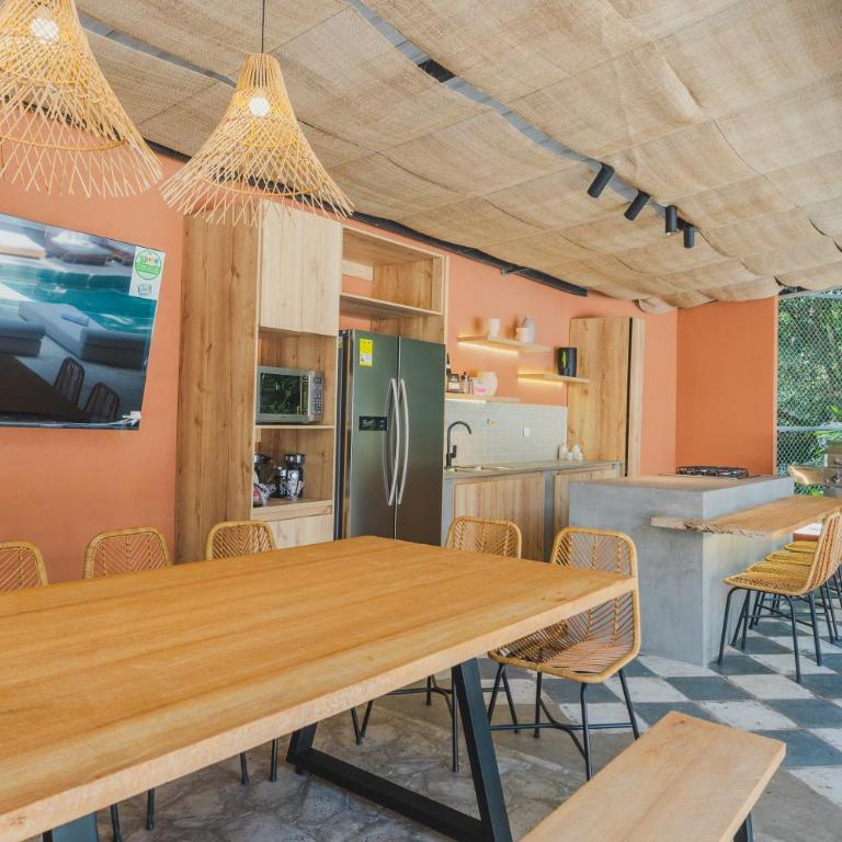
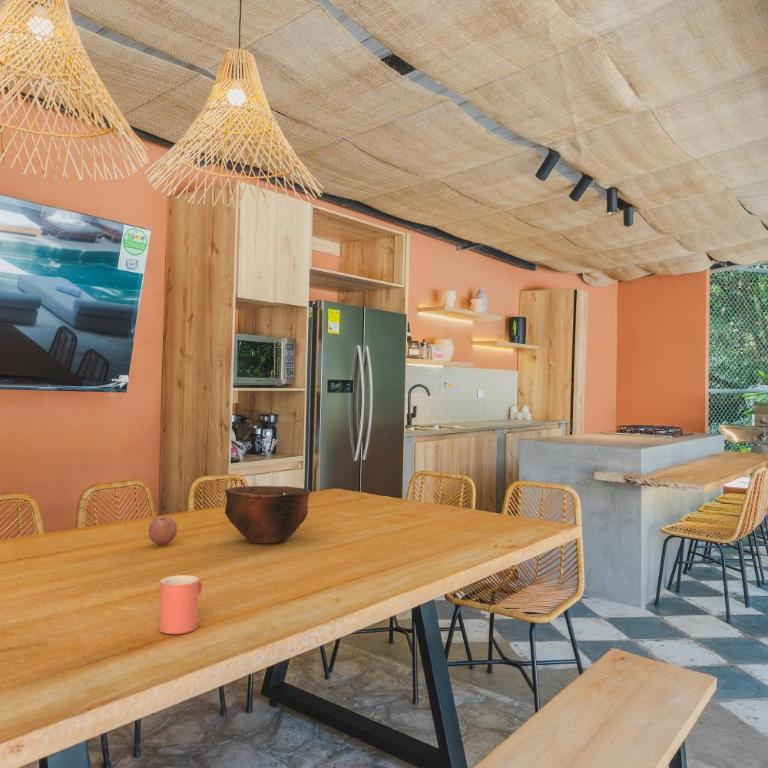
+ cup (184, 601)
+ fruit (162, 530)
+ bowl (267, 514)
